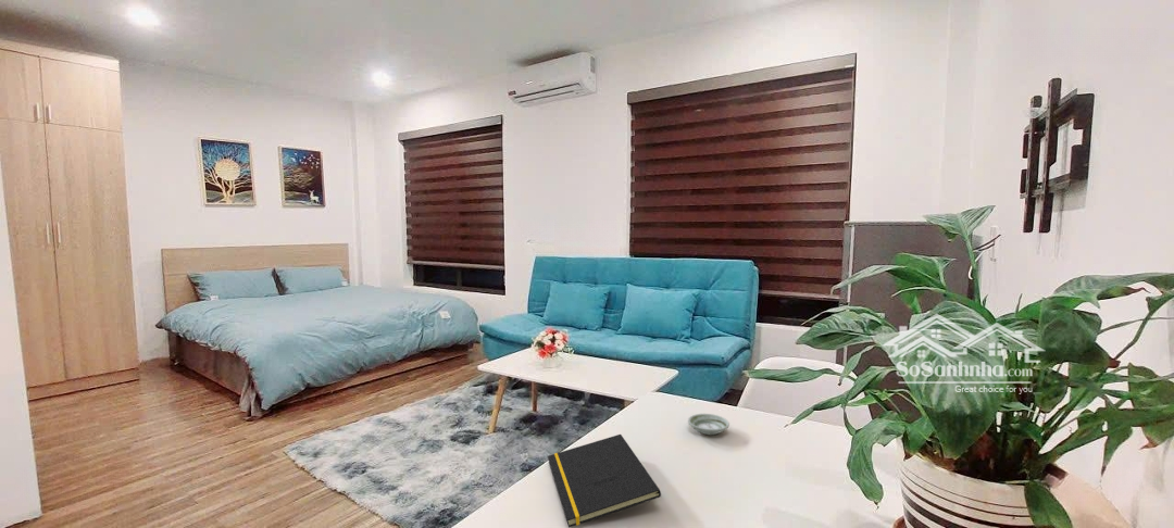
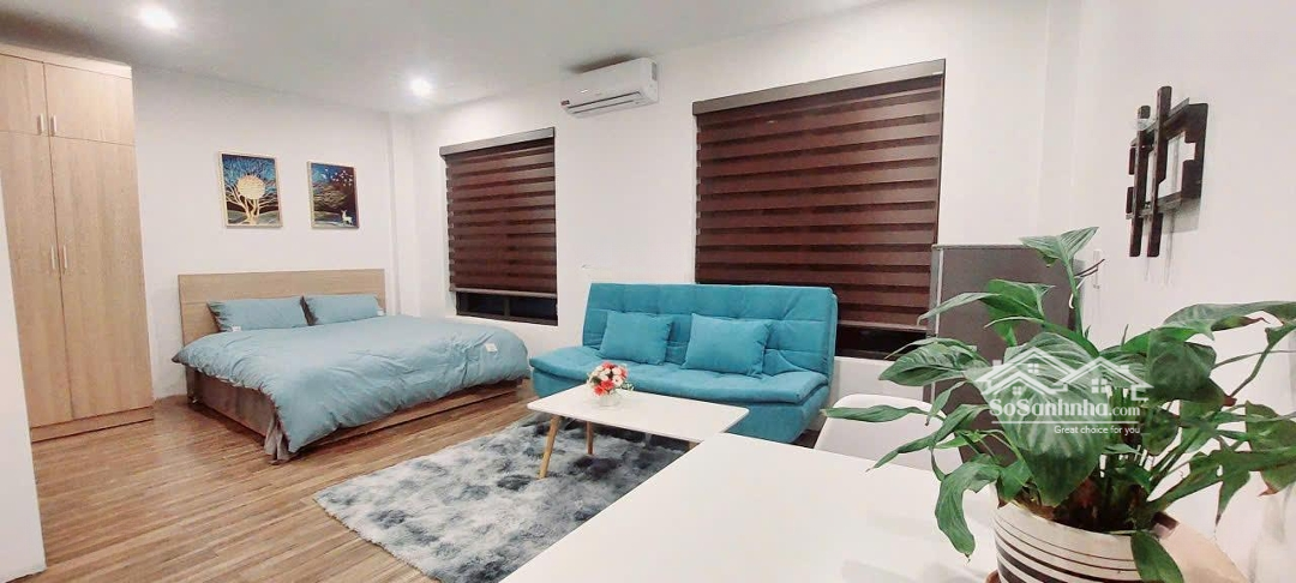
- notepad (598, 474)
- saucer (708, 425)
